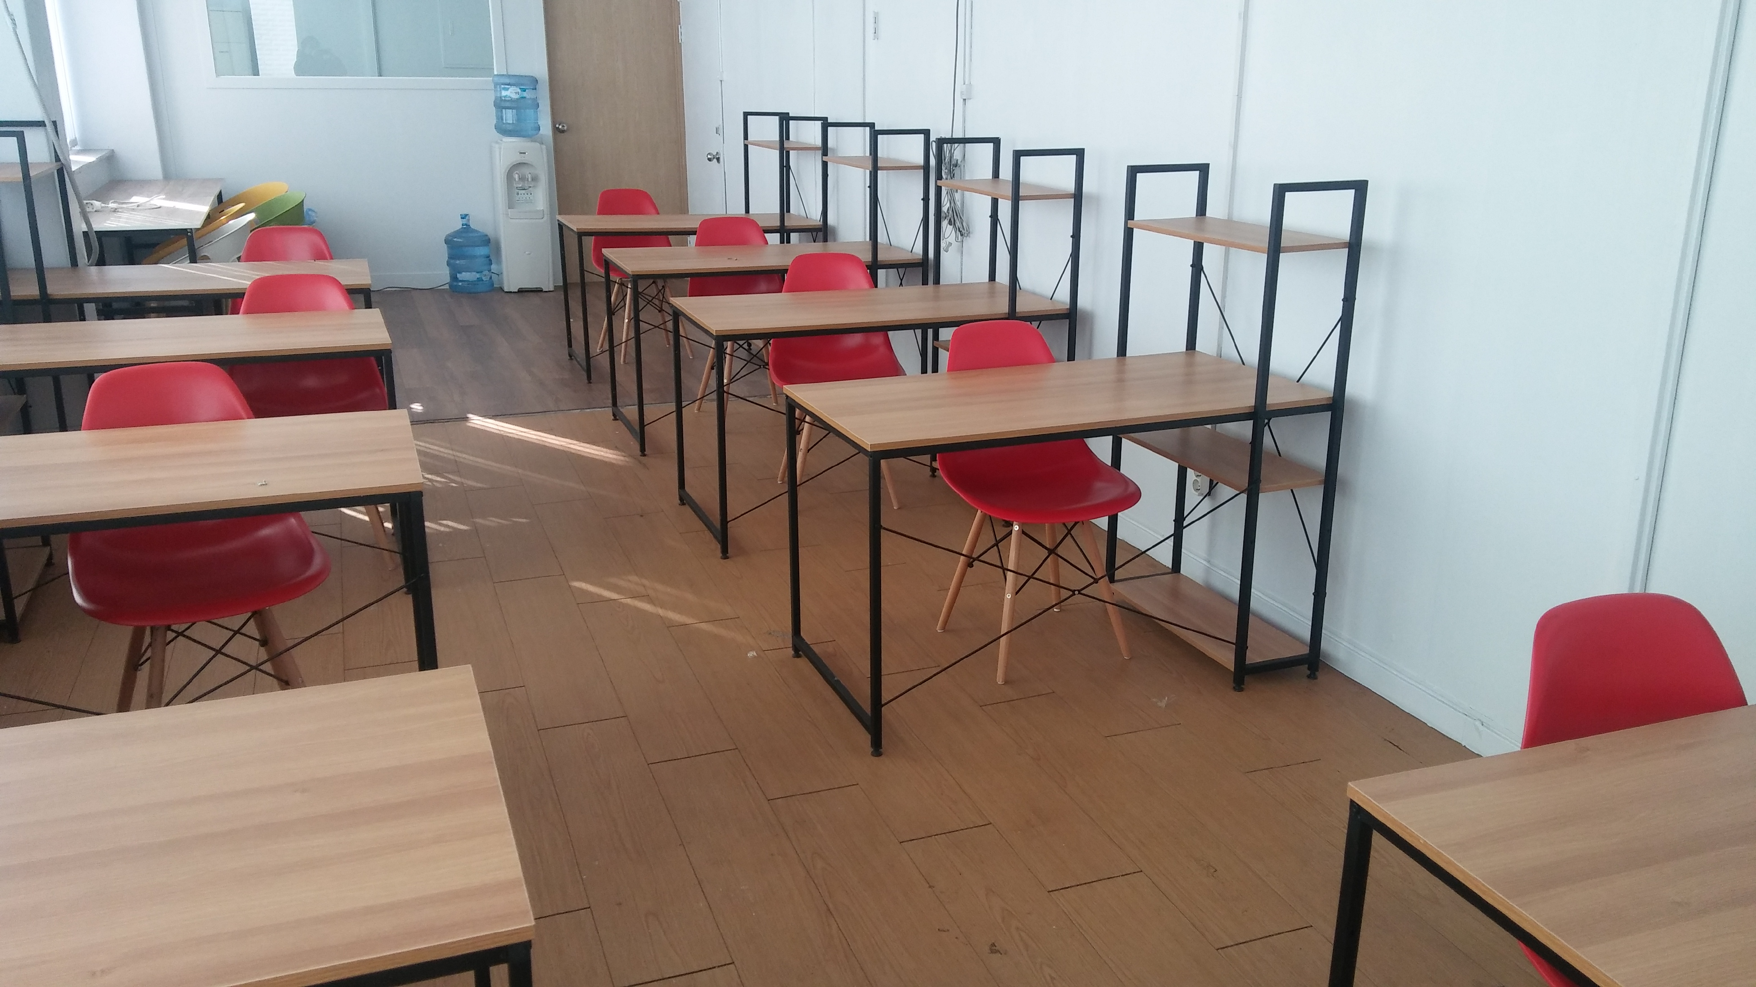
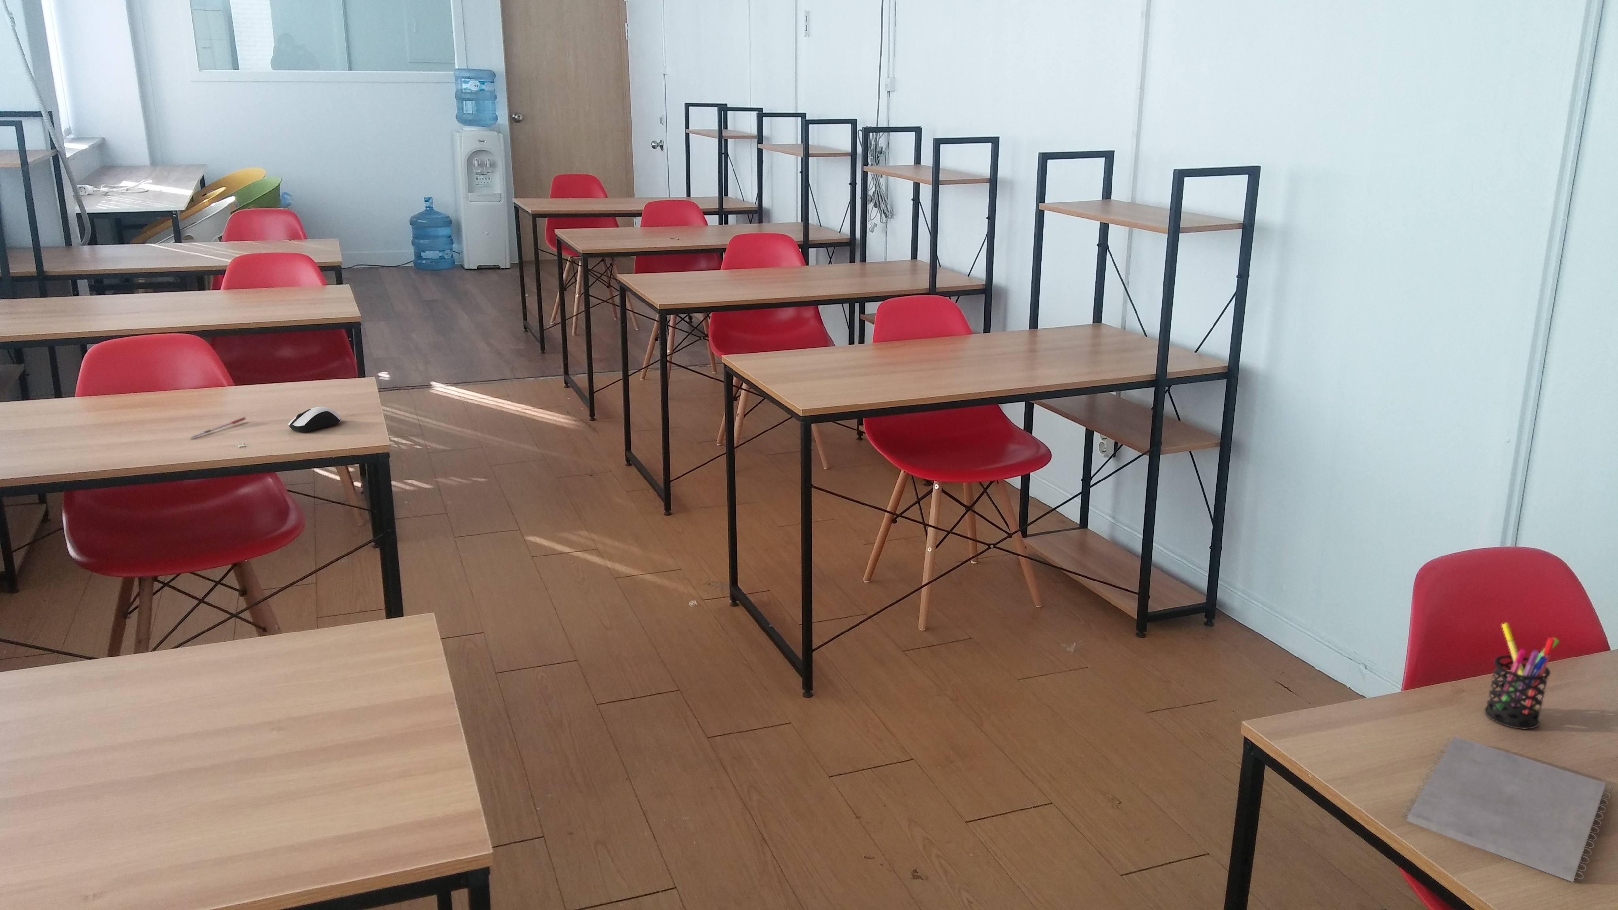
+ pen holder (1528, 673)
+ computer mouse (314, 417)
+ notepad (1508, 802)
+ pen (218, 428)
